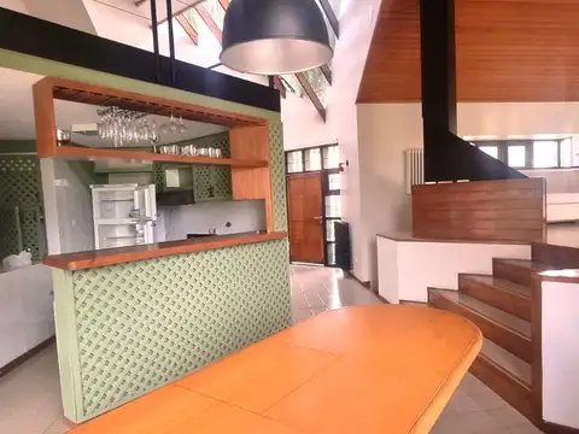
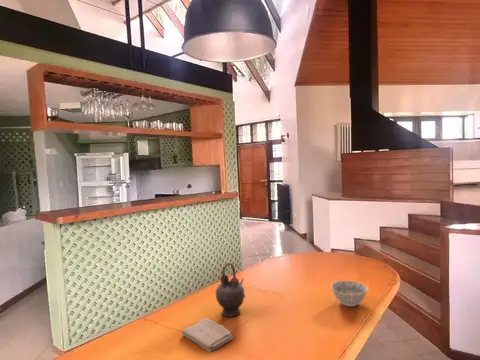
+ washcloth (207, 333)
+ bowl (349, 294)
+ teapot (232, 287)
